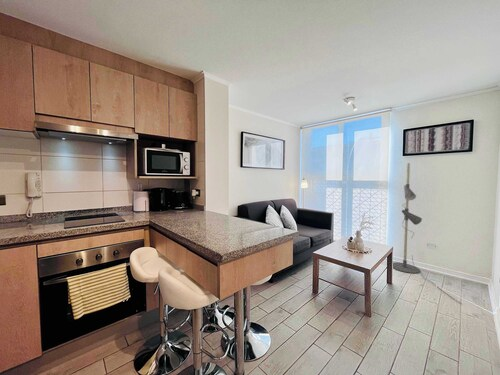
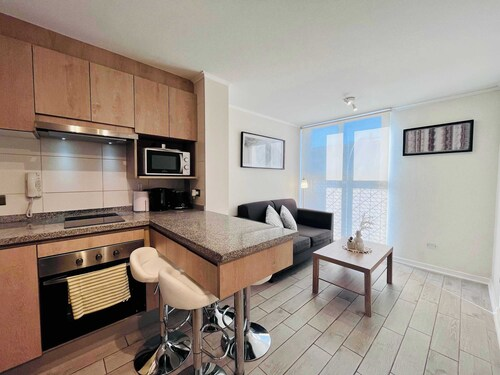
- floor lamp (421, 220)
